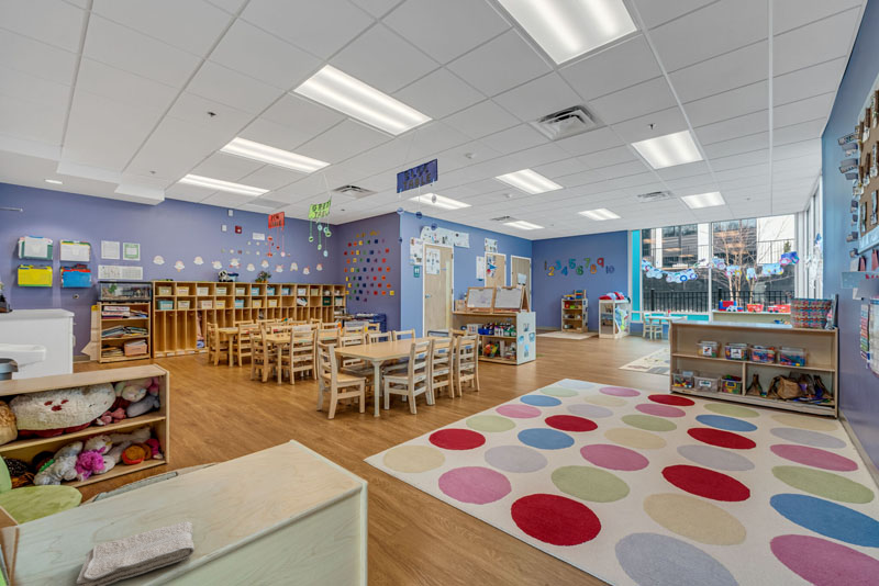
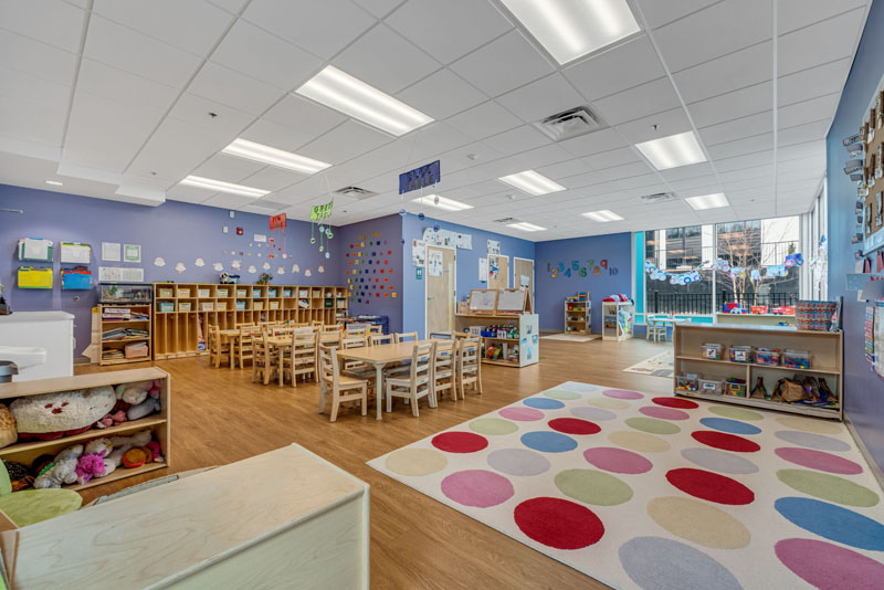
- washcloth (141, 551)
